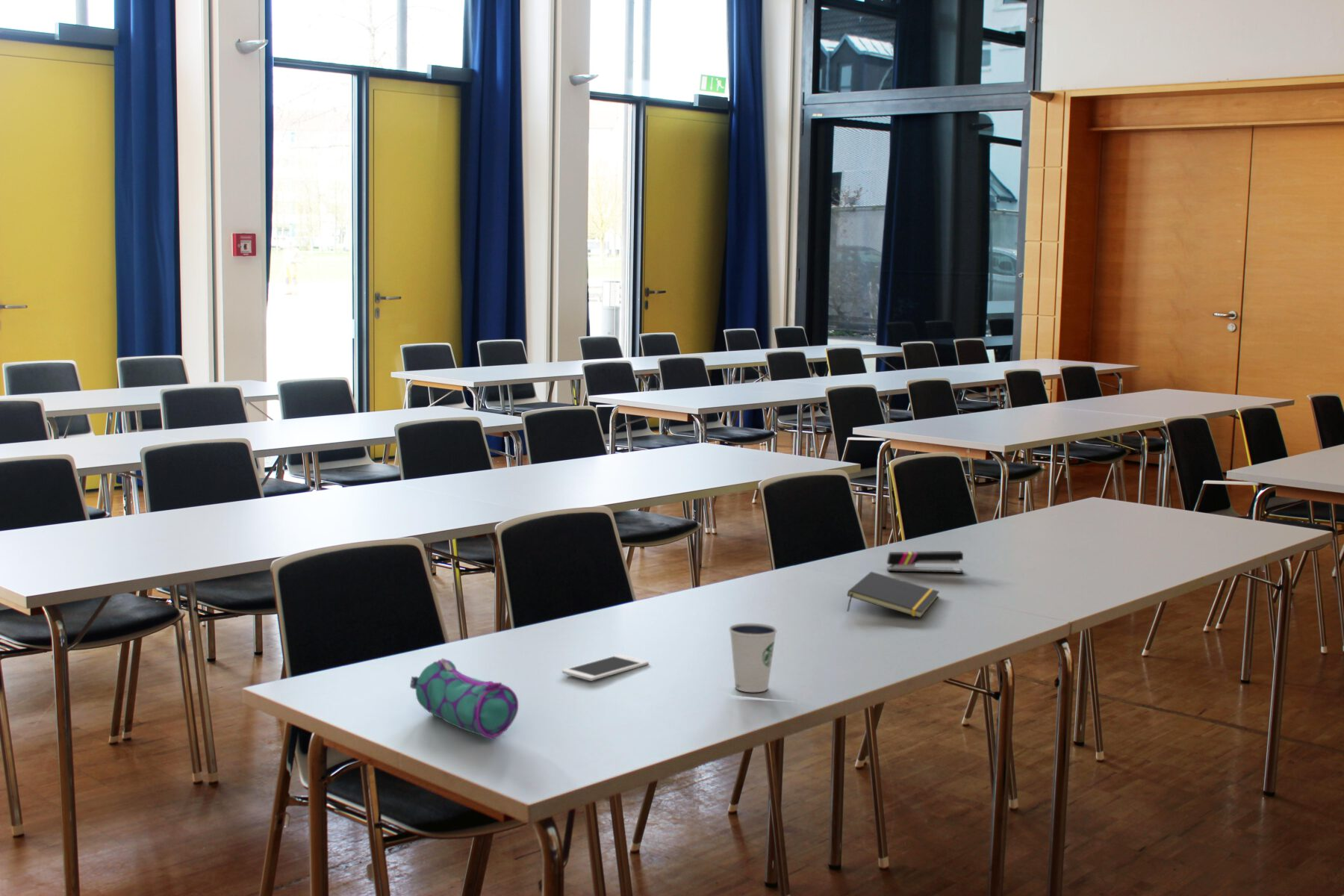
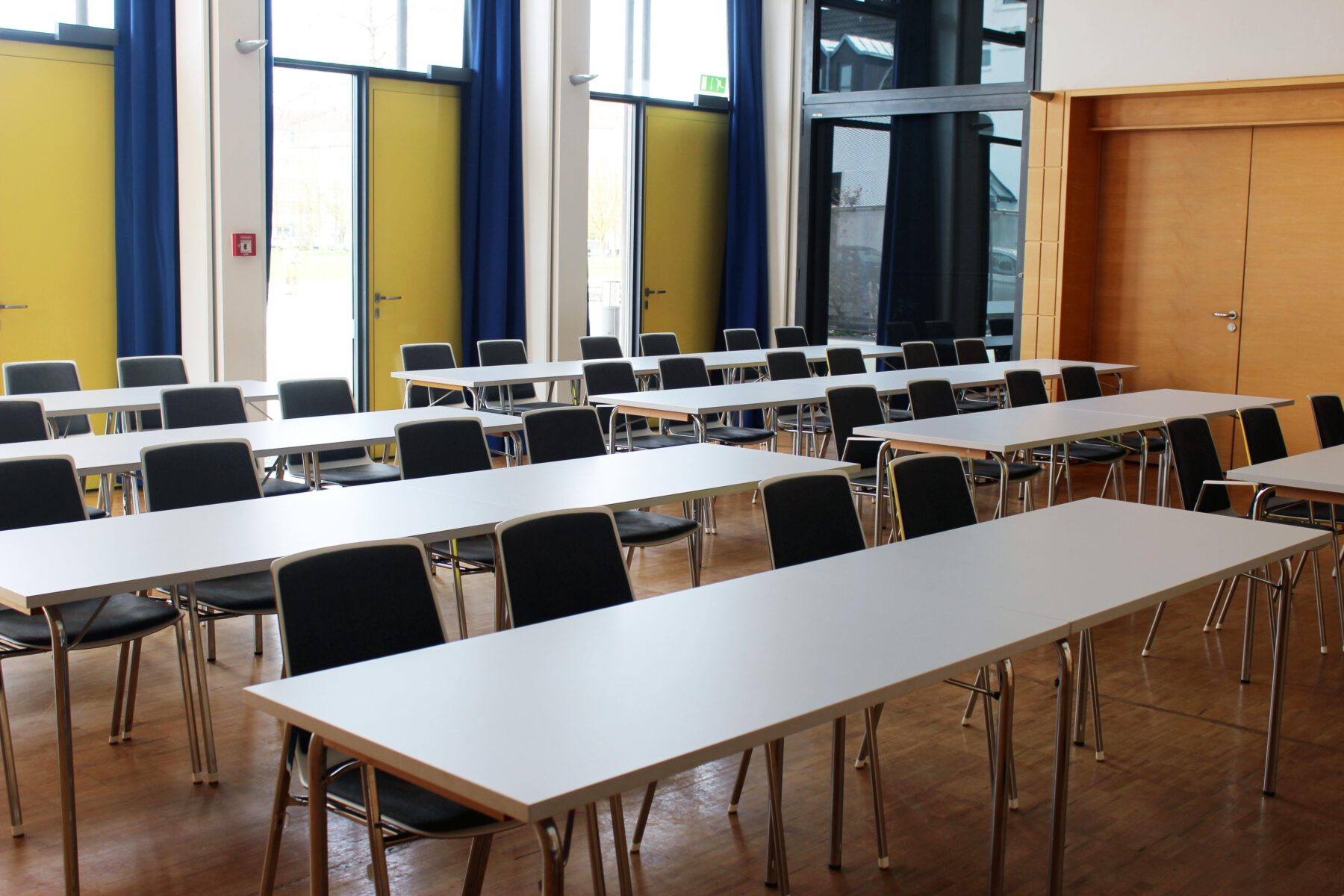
- dixie cup (752, 659)
- stapler (925, 561)
- pencil case (464, 697)
- cell phone (606, 667)
- notepad (894, 594)
